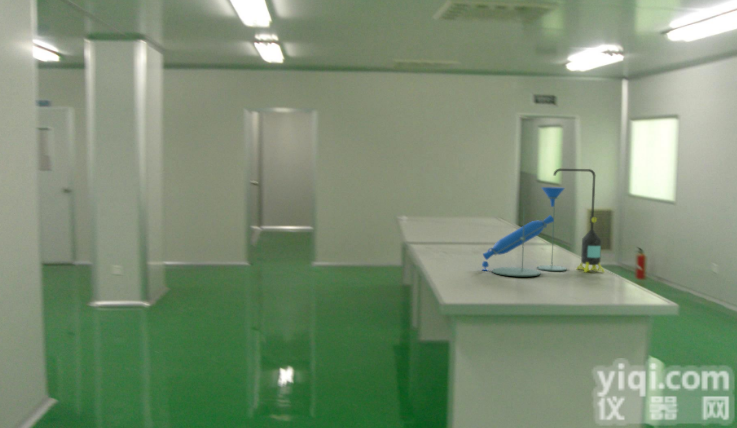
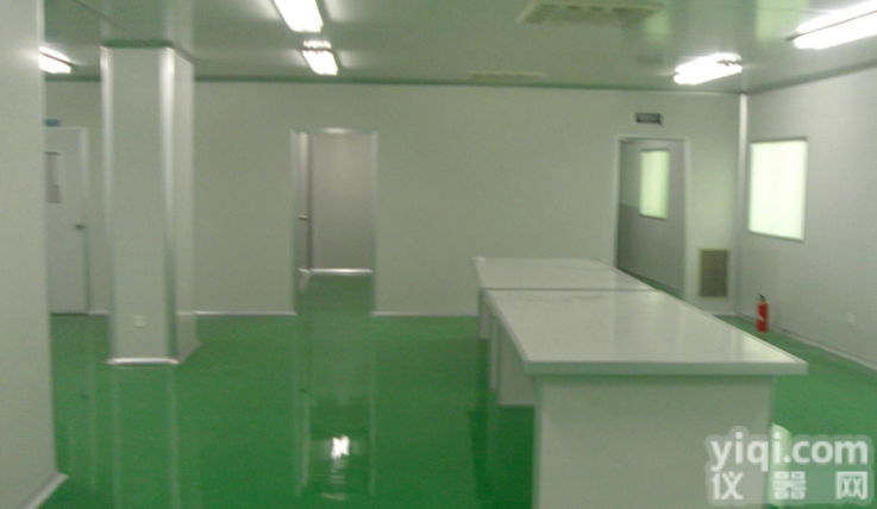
- laboratory equipment (546, 220)
